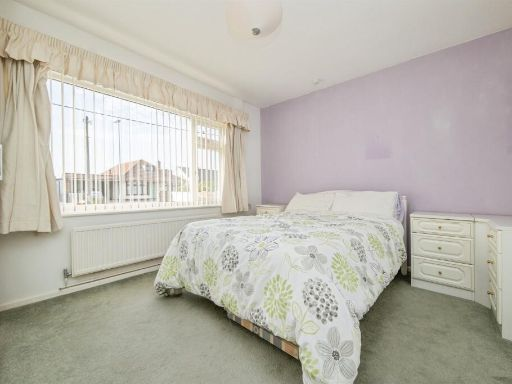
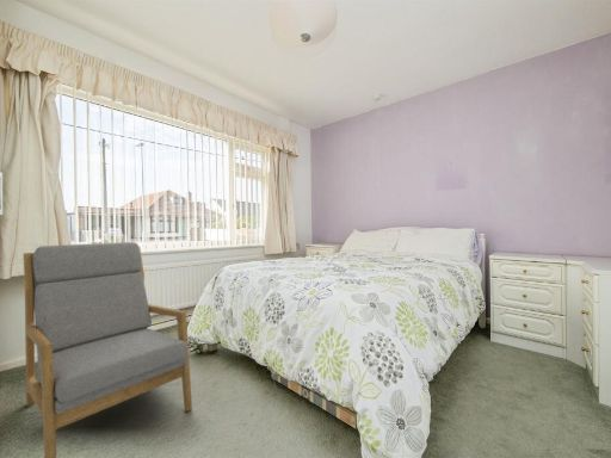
+ armchair (106, 326)
